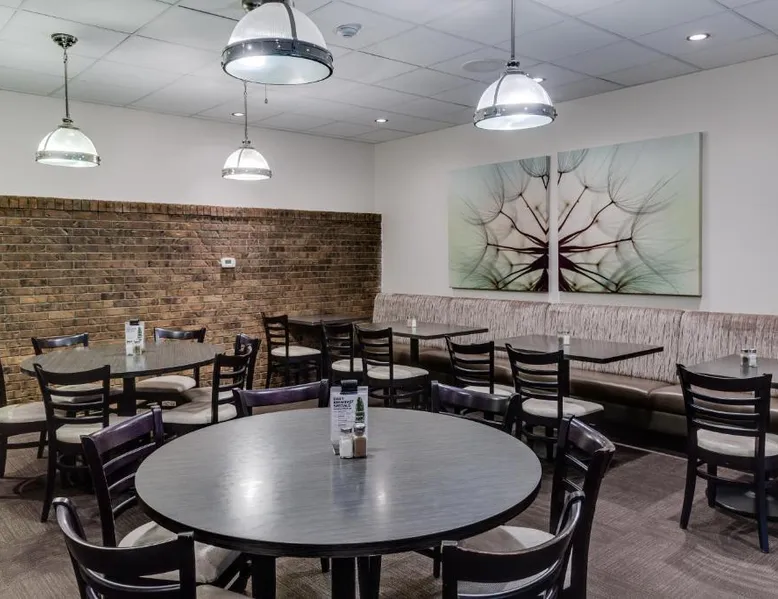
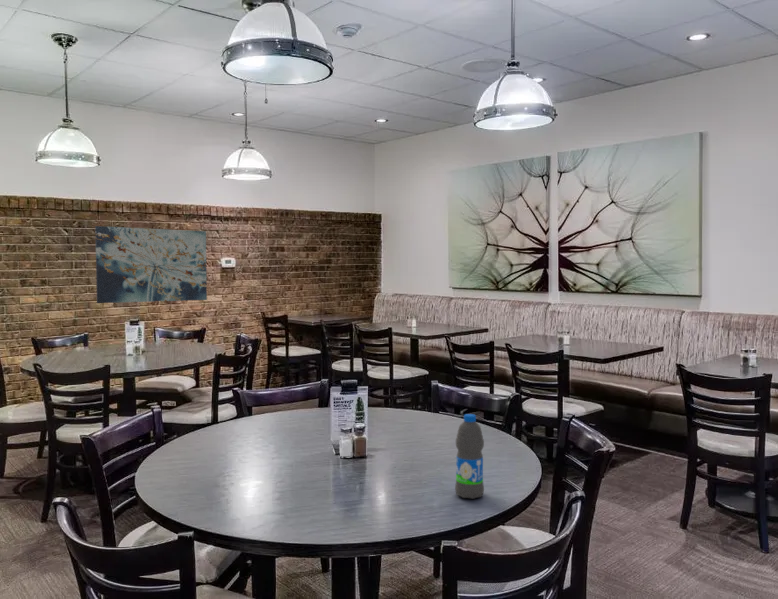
+ water bottle (469, 455)
+ wall art (154, 265)
